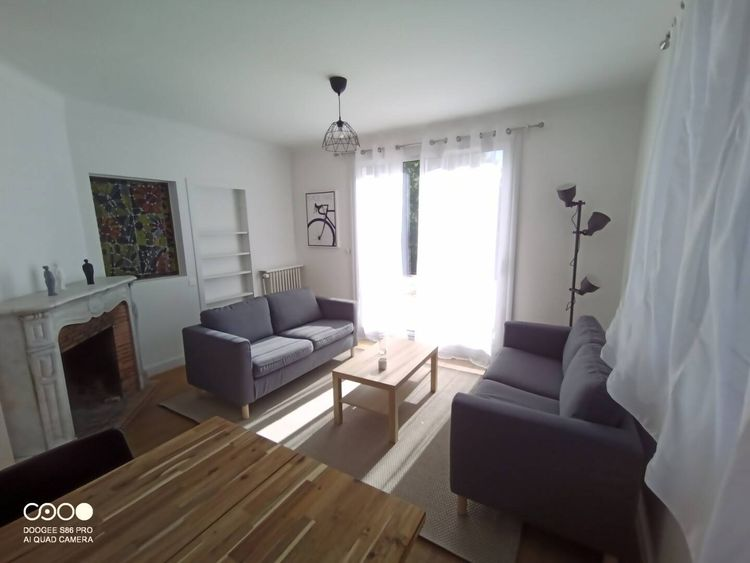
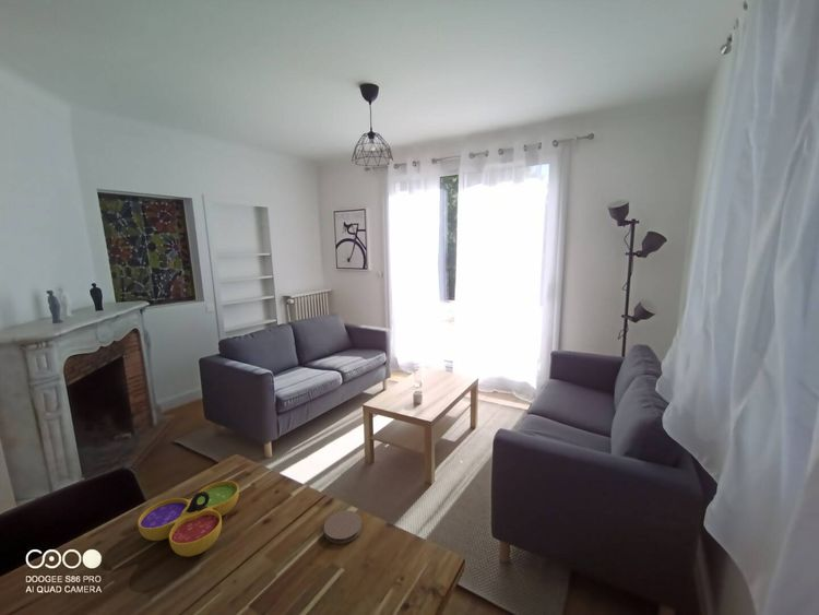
+ coaster (343, 525)
+ decorative bowl (193, 517)
